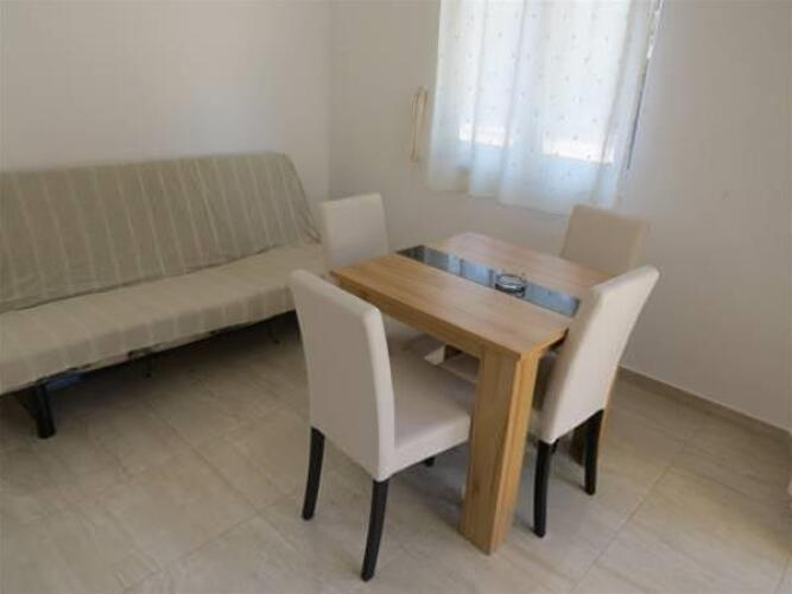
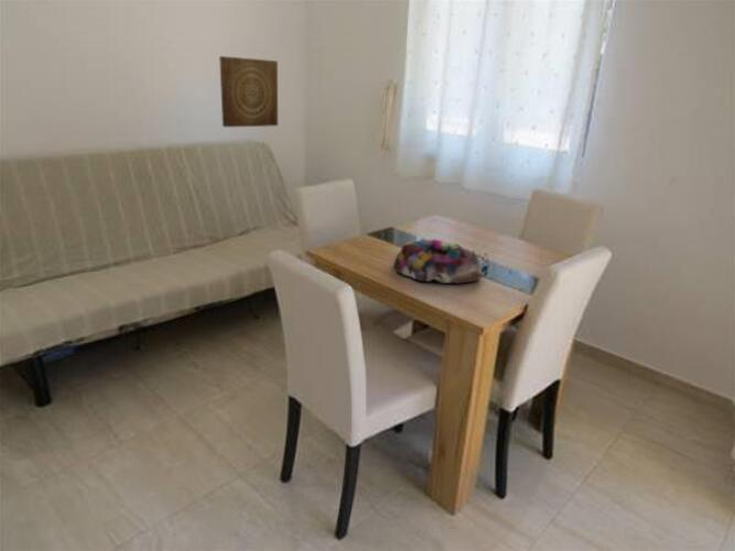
+ wall art (250, 93)
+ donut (439, 257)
